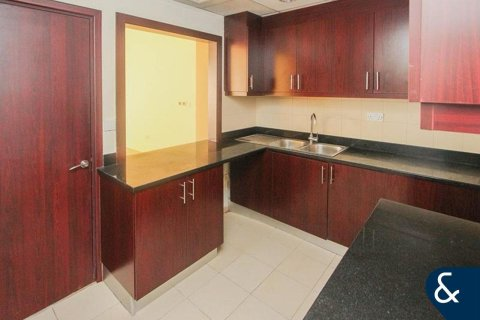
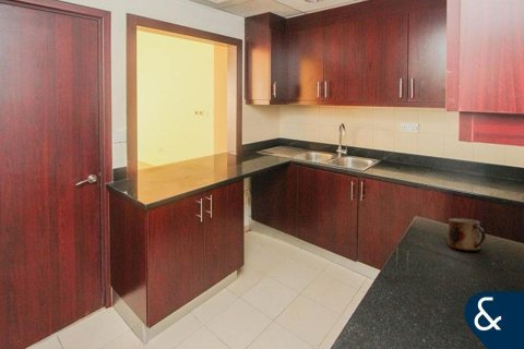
+ mug (465, 233)
